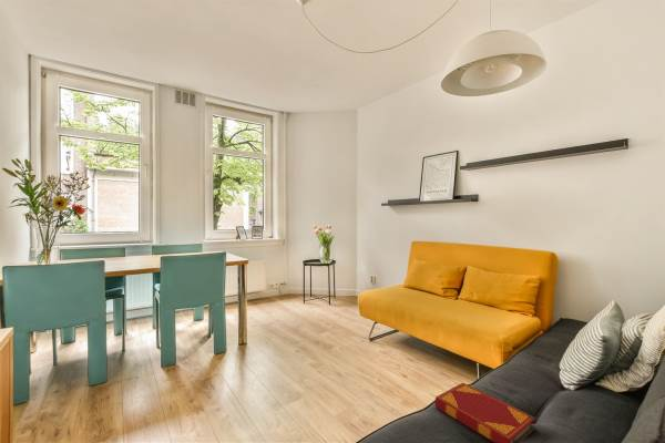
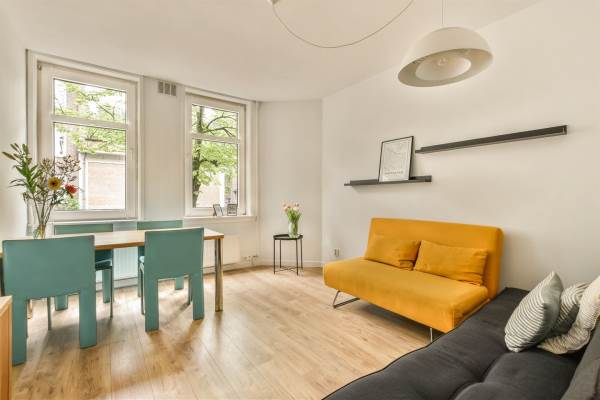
- hardback book (482, 412)
